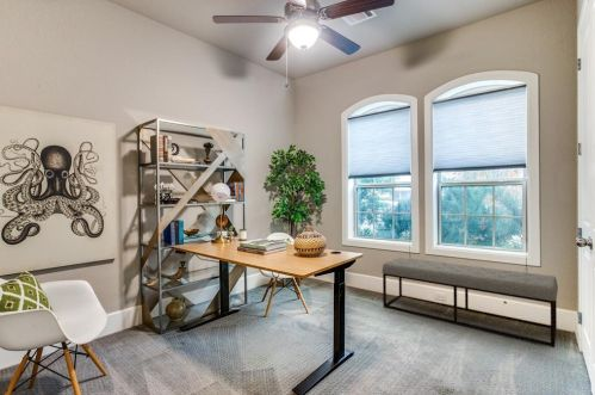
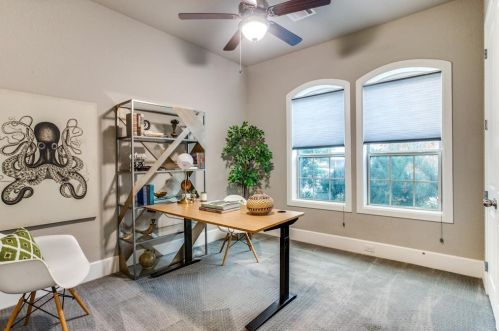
- bench (465, 292)
